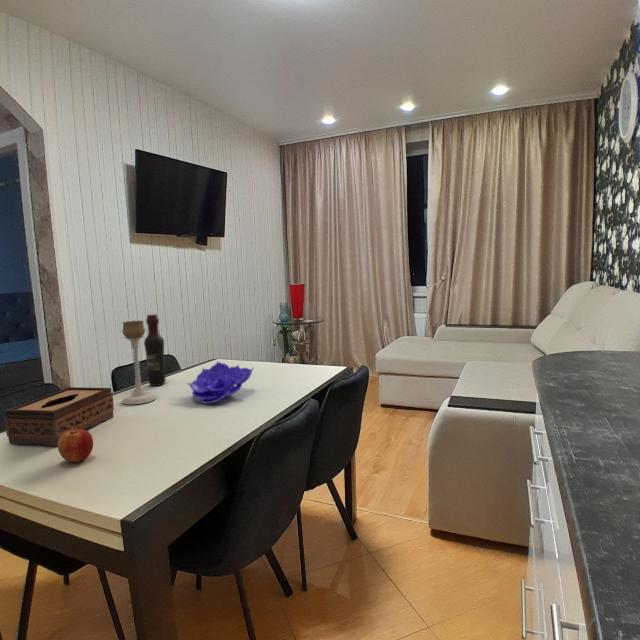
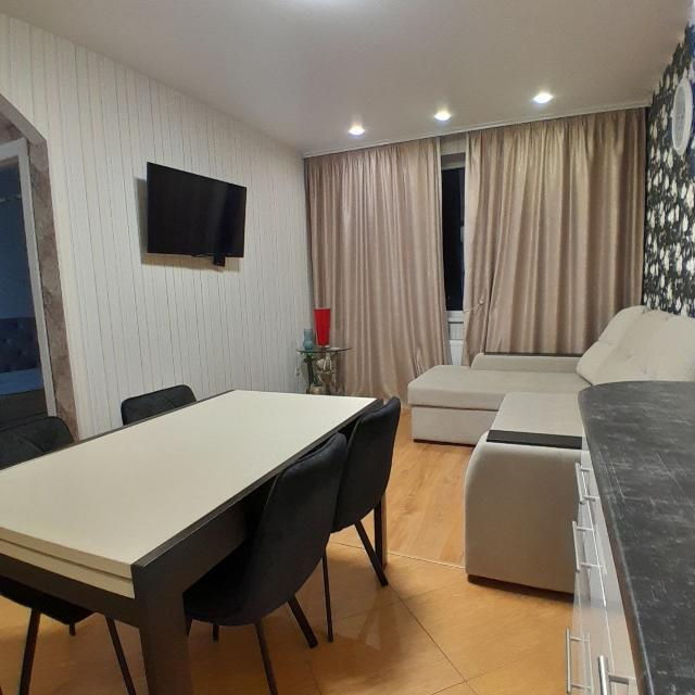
- tissue box (63, 413)
- candle holder (136, 361)
- apple (76, 445)
- decorative bowl (217, 380)
- wine bottle (154, 349)
